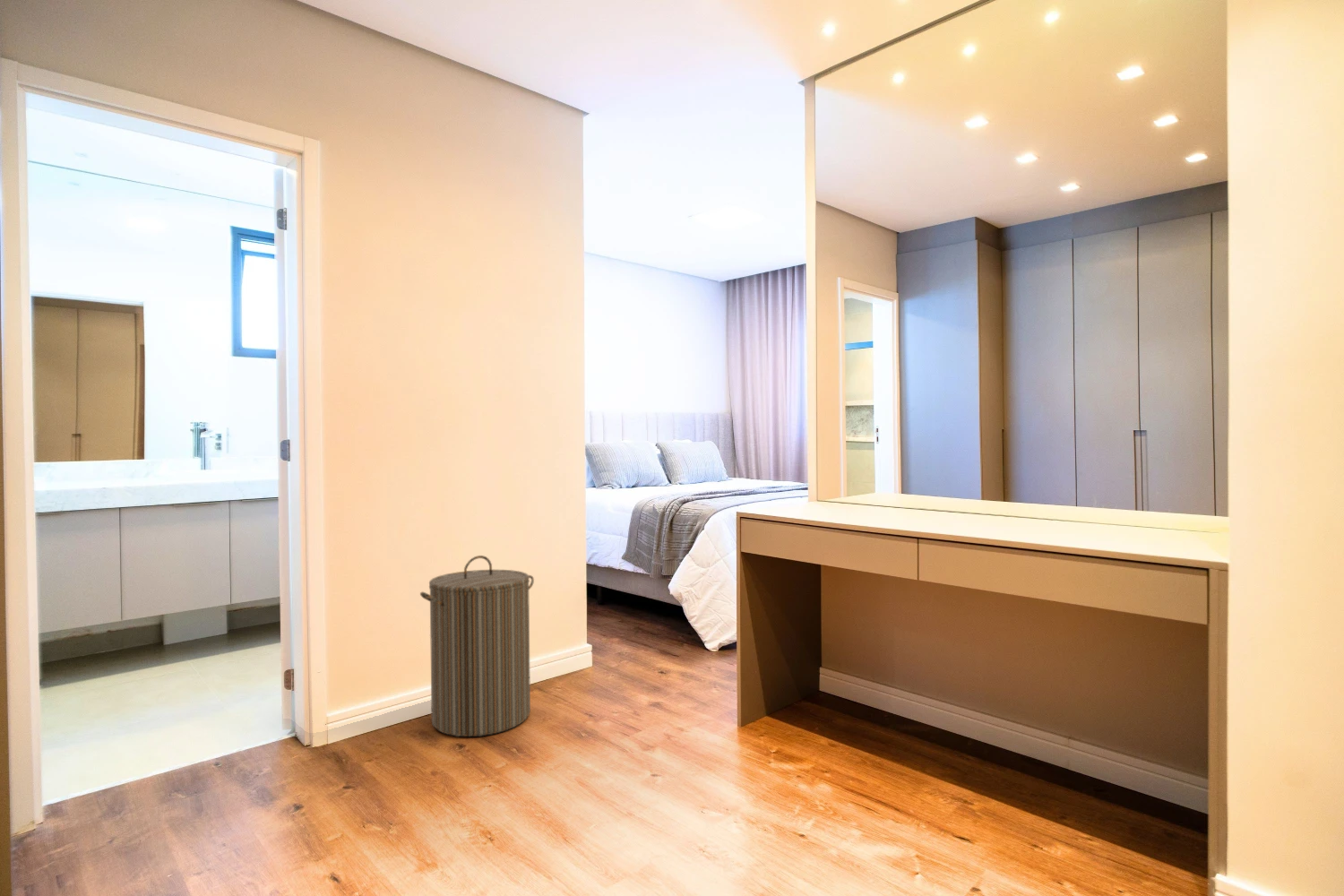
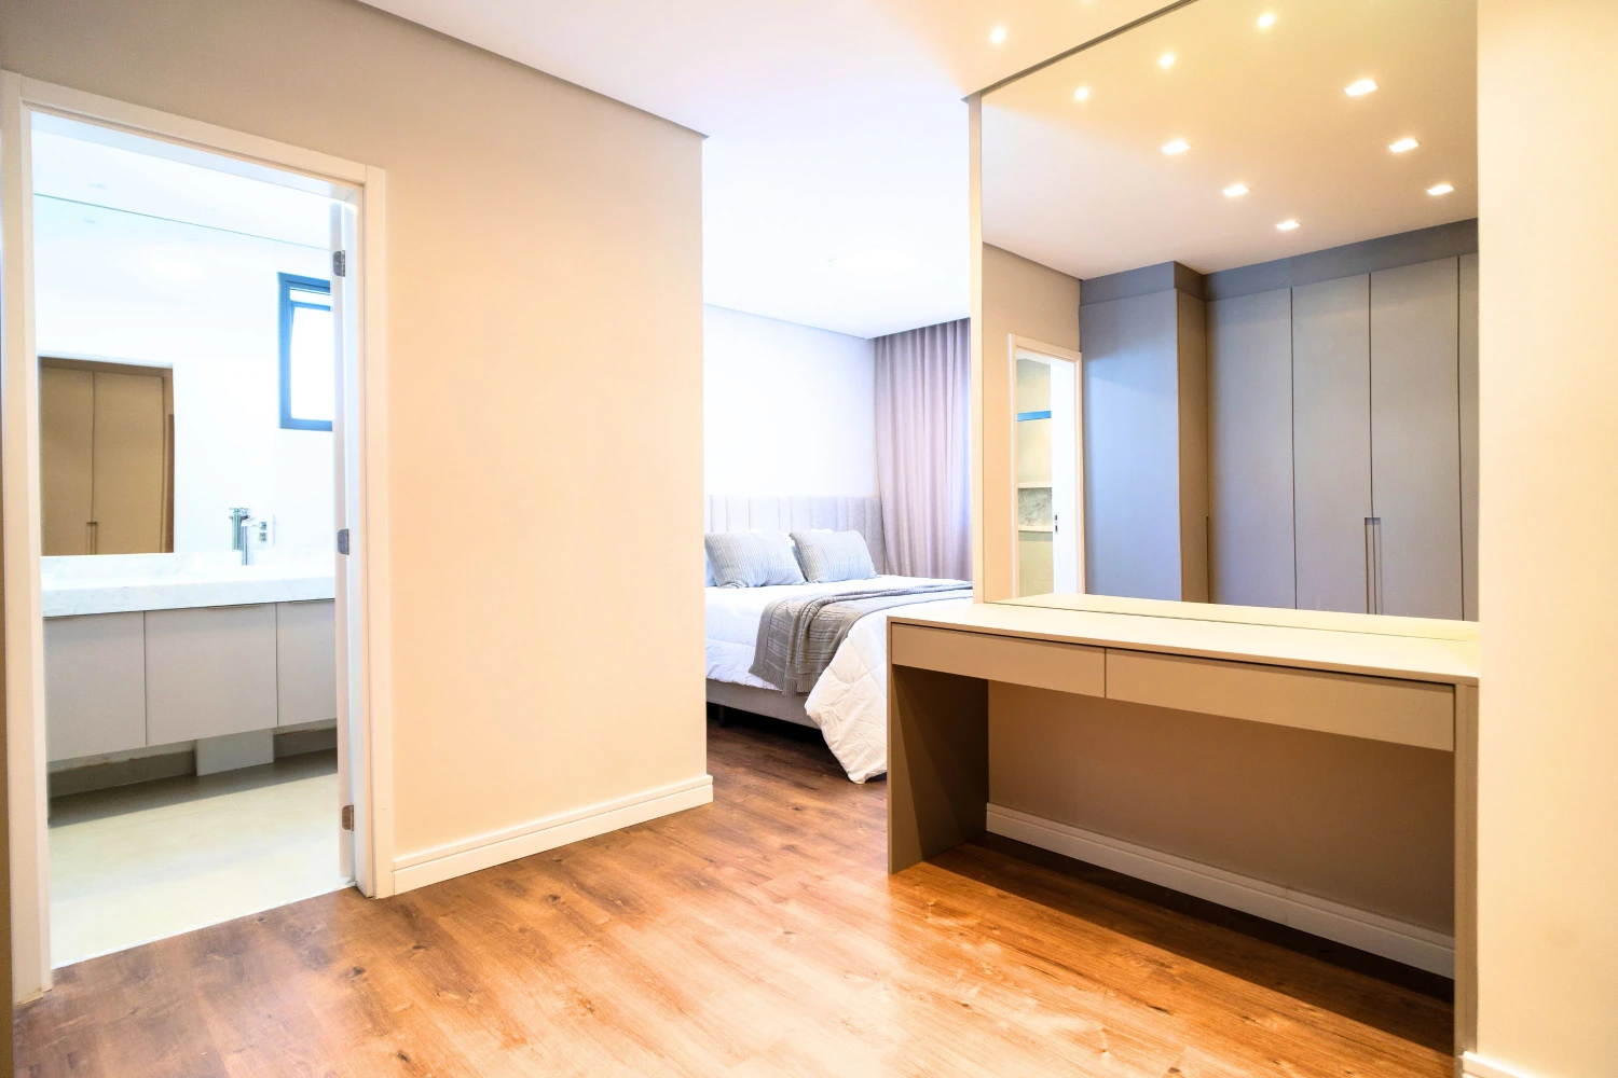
- laundry hamper (480, 636)
